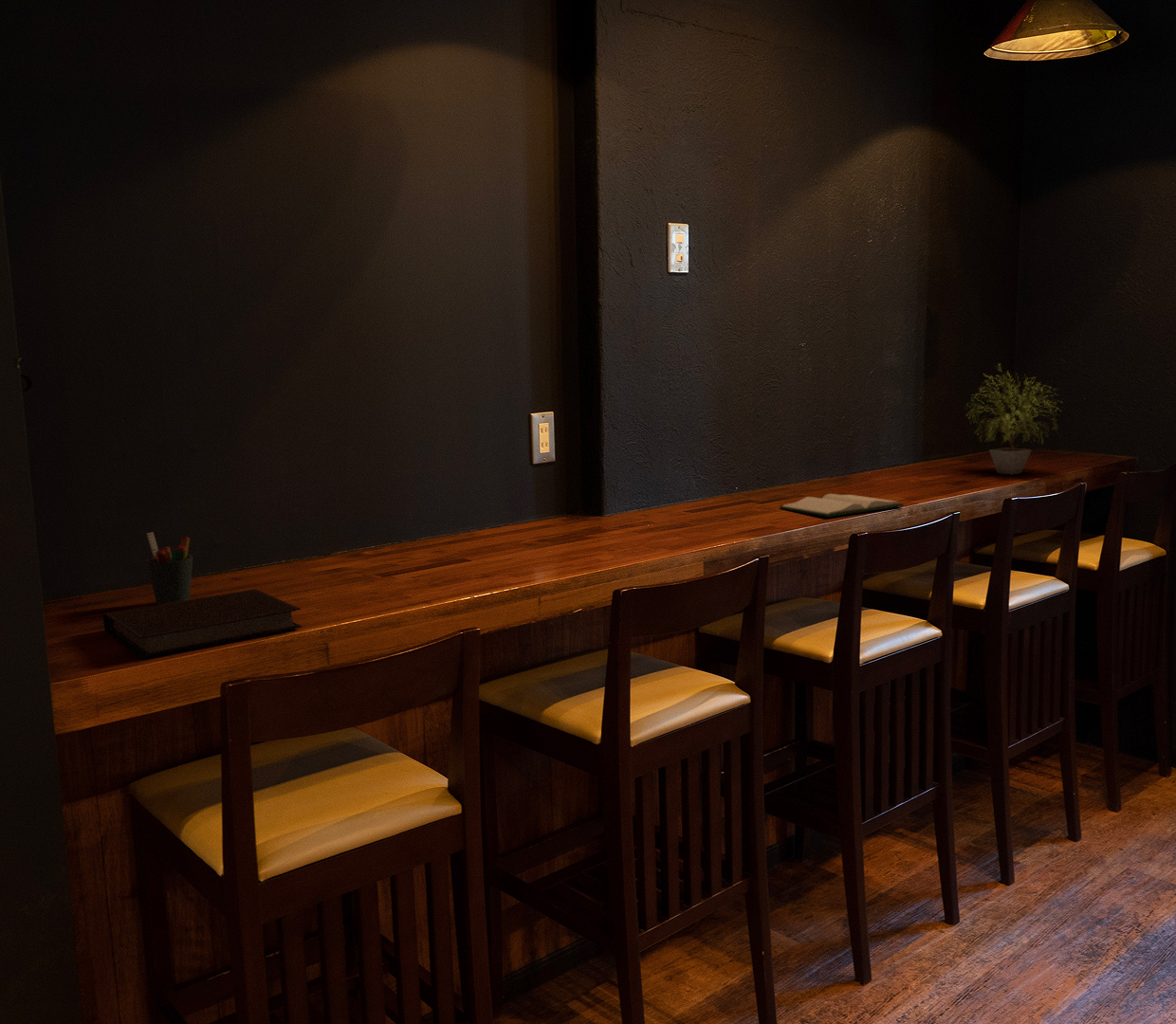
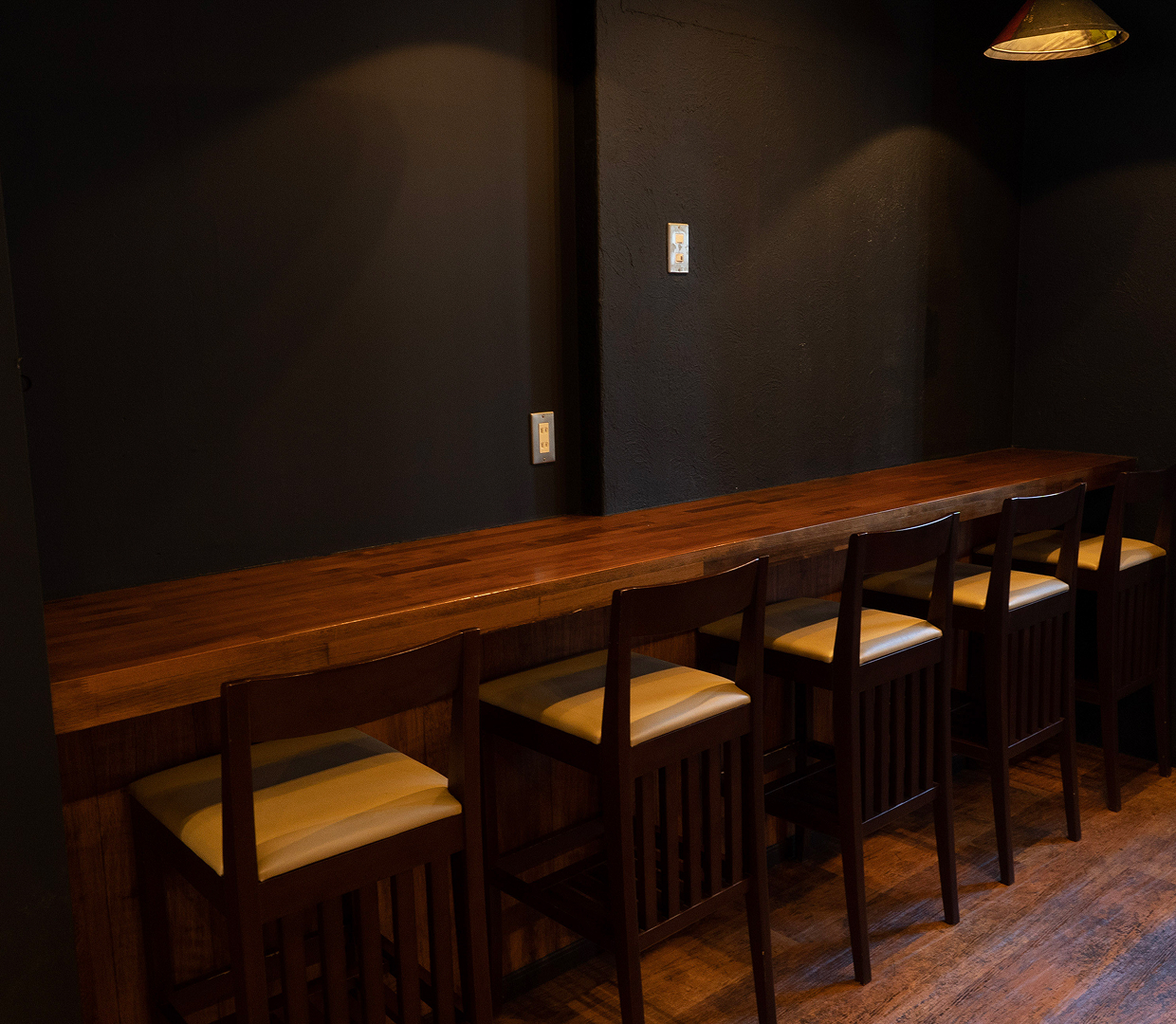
- notebook (202, 619)
- potted plant (1014, 419)
- pen holder (171, 568)
- hardback book (841, 503)
